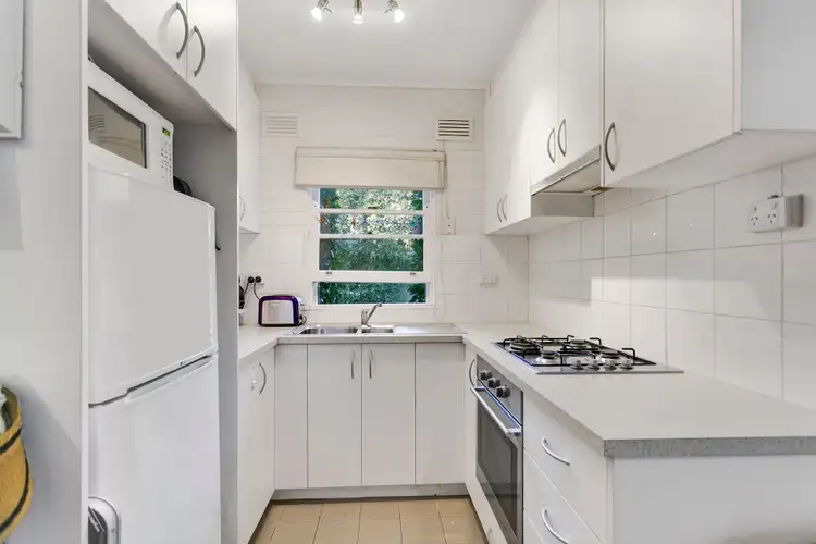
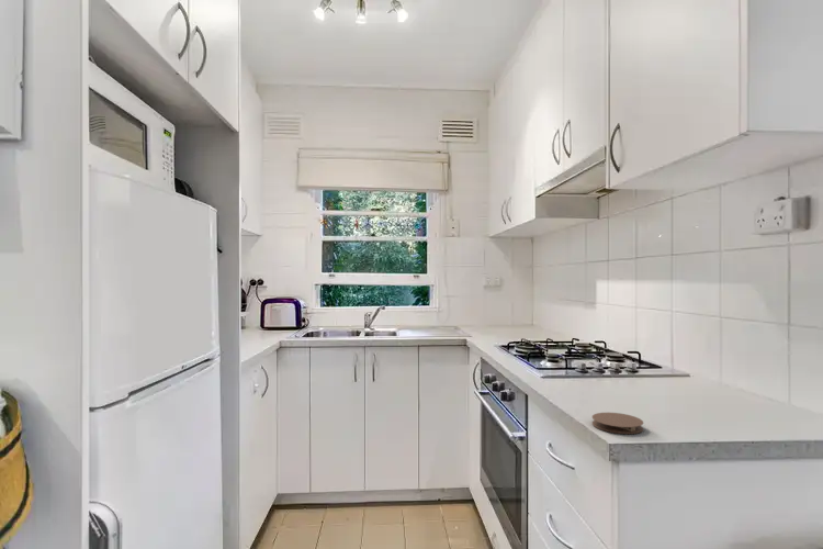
+ coaster (617, 422)
